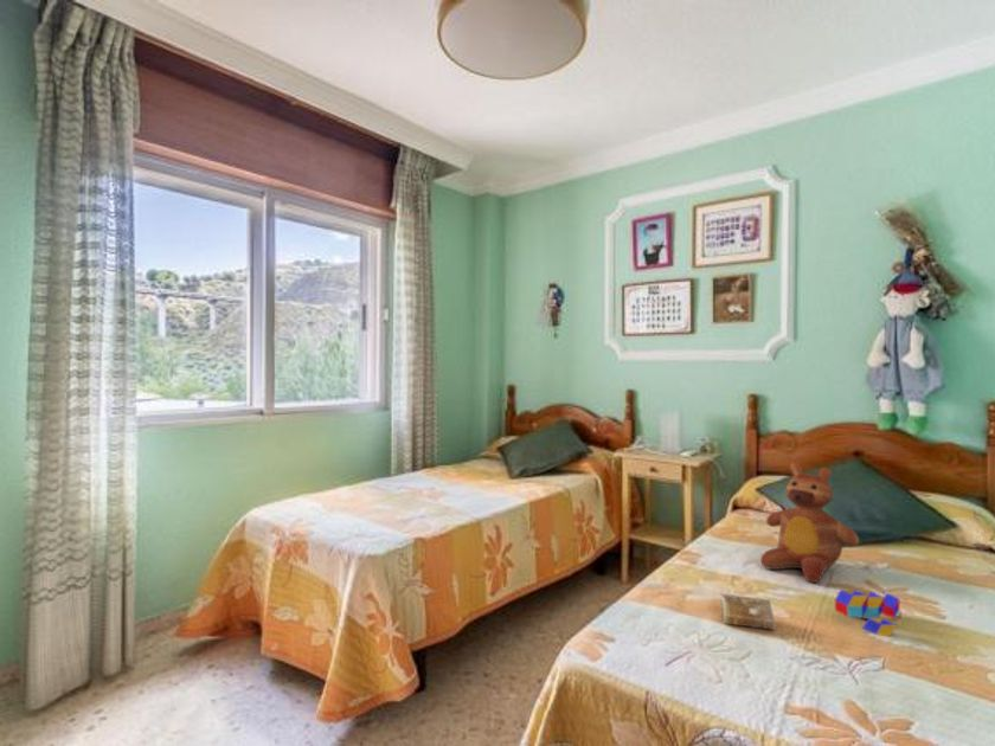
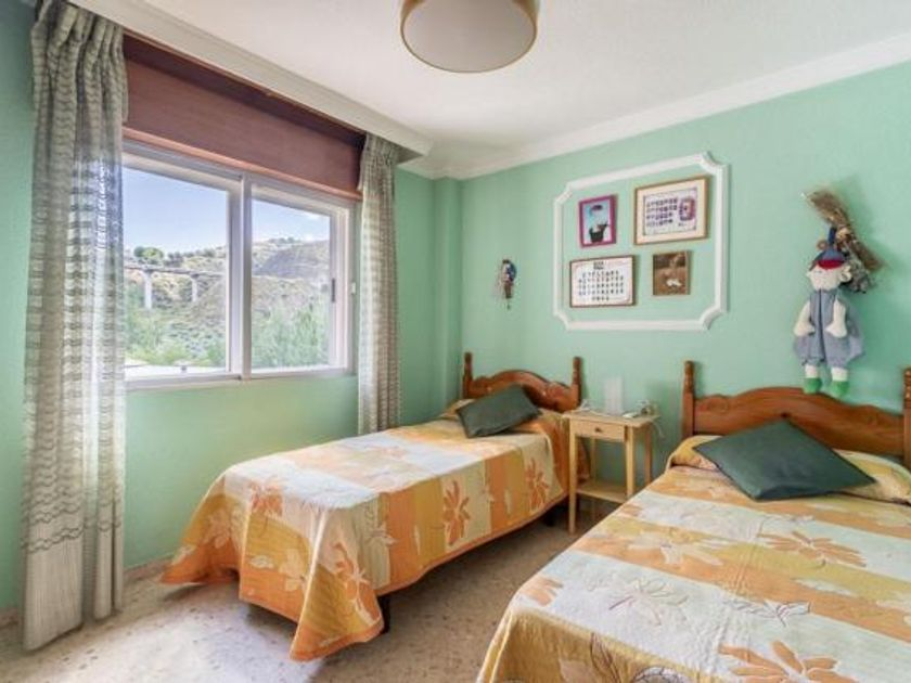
- toy blocks (867, 604)
- book (747, 607)
- teddy bear (802, 517)
